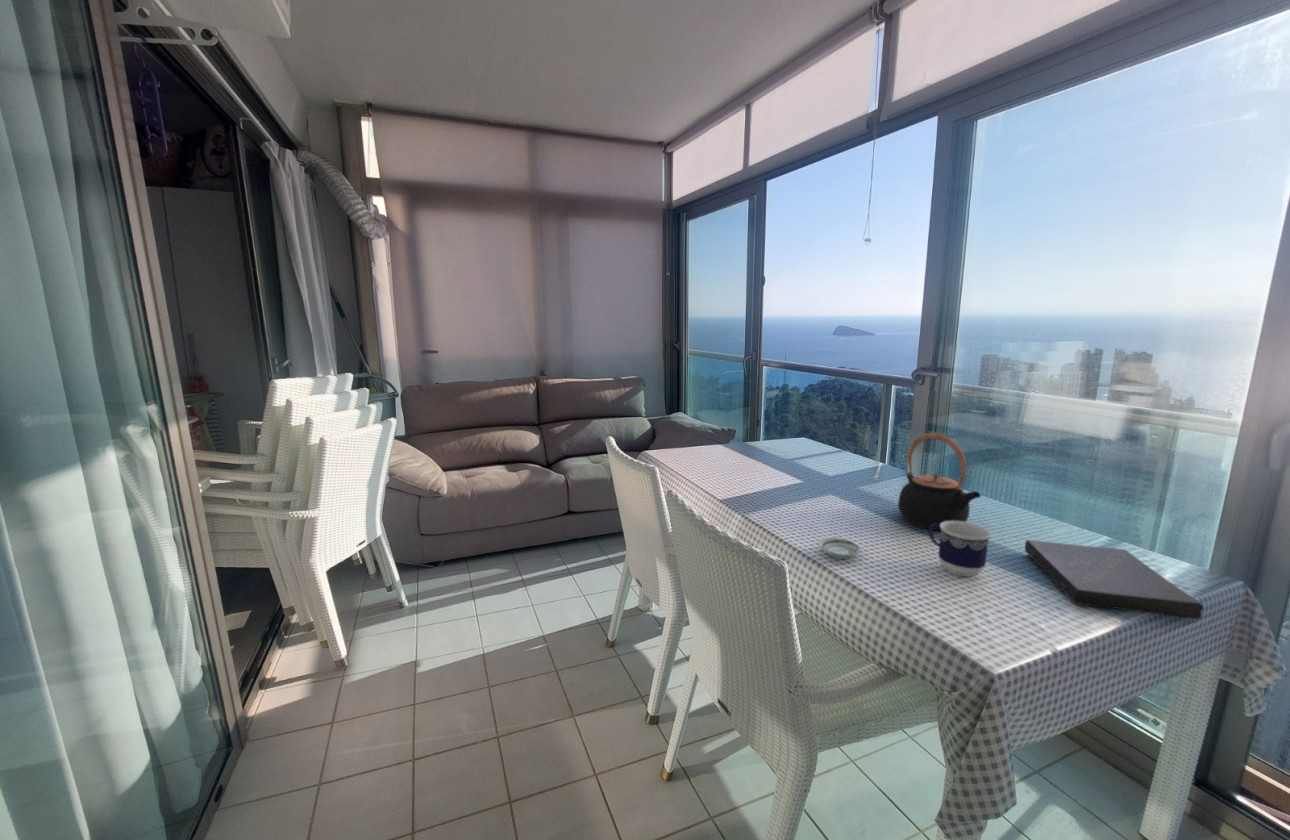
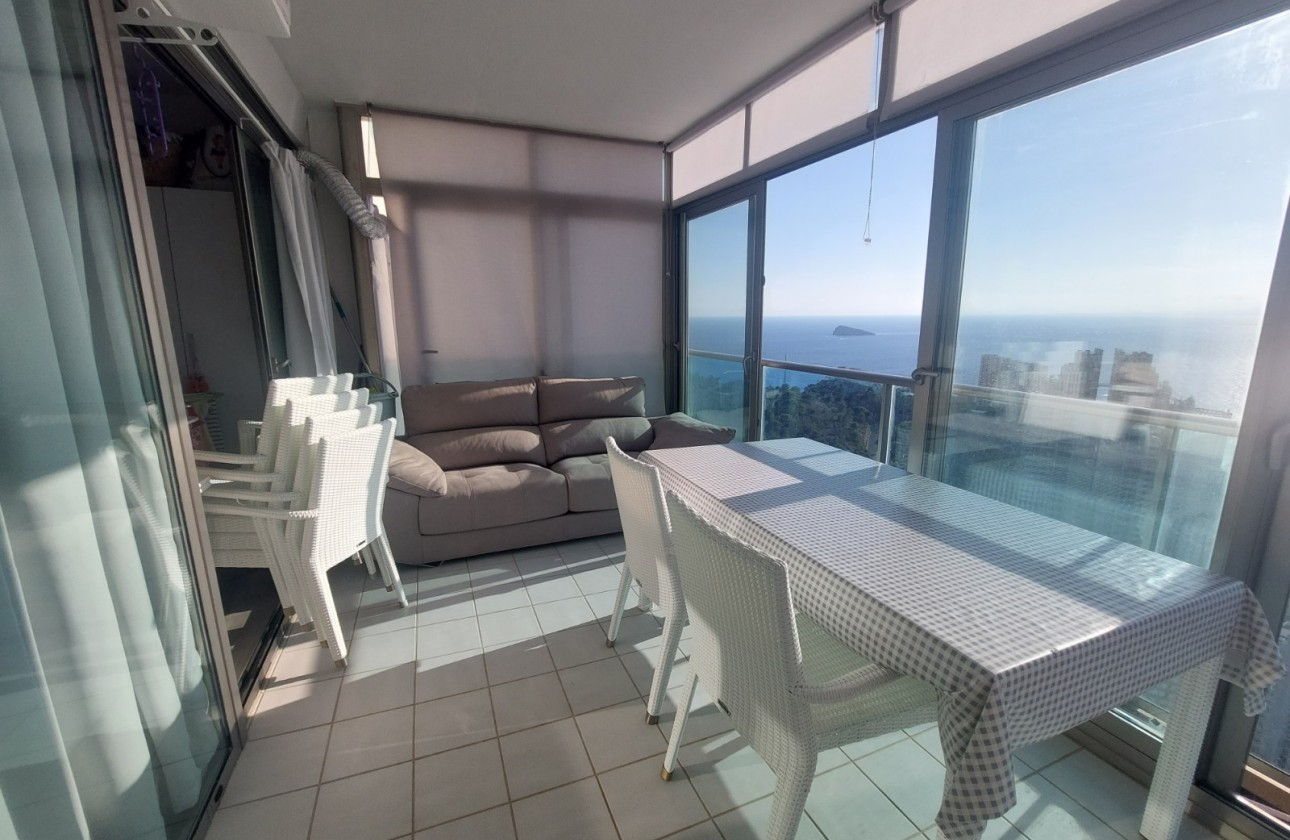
- saucer (838, 550)
- teapot (941, 480)
- book (1101, 574)
- cup (955, 547)
